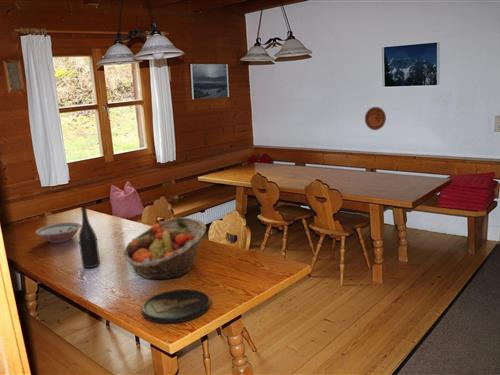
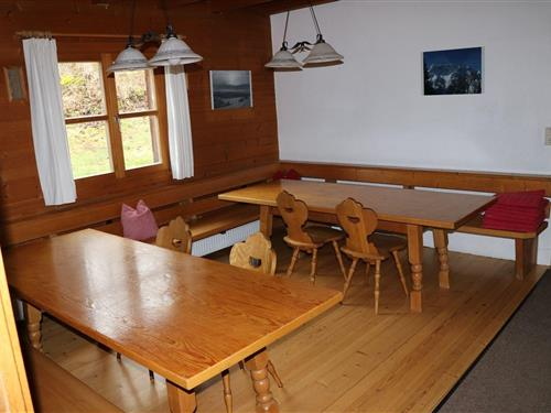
- wine bottle (87, 236)
- decorative plate (375, 118)
- fruit basket (165, 246)
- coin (176, 305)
- bowl (59, 233)
